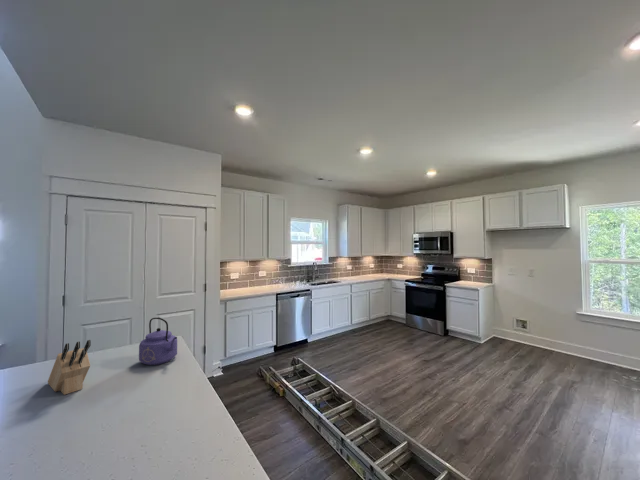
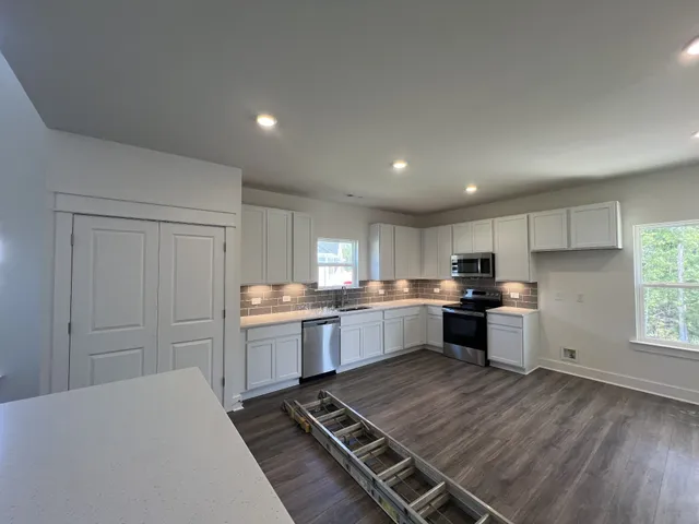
- knife block (70, 361)
- kettle (161, 339)
